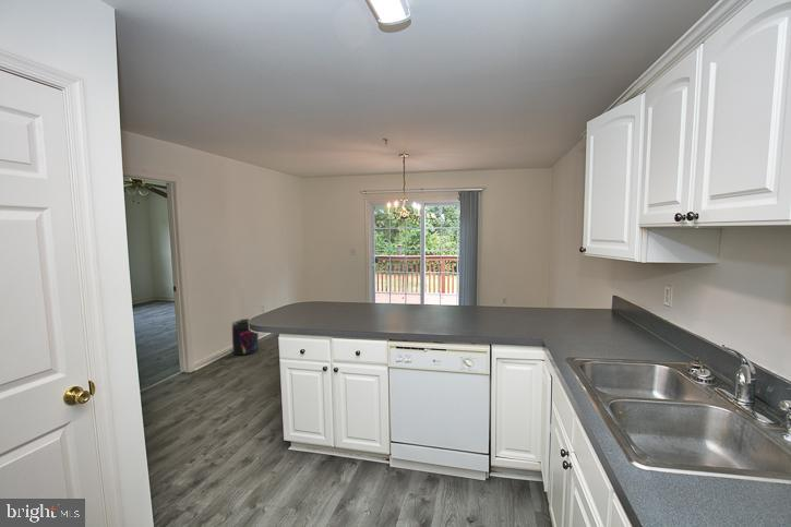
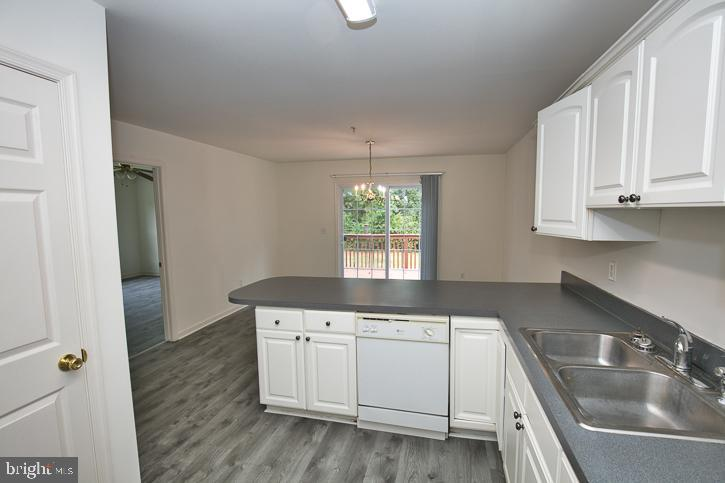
- supplement container (244, 336)
